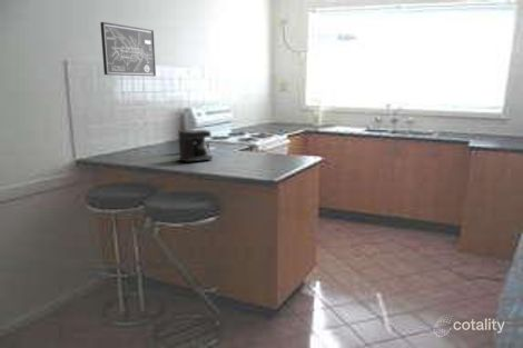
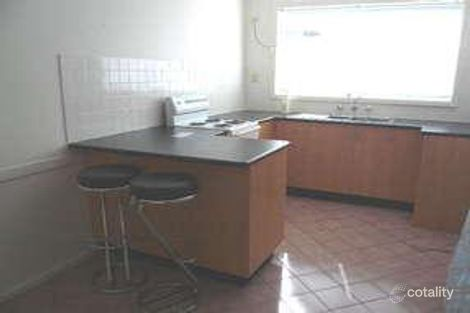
- wall art (130, 51)
- coffee maker (189, 142)
